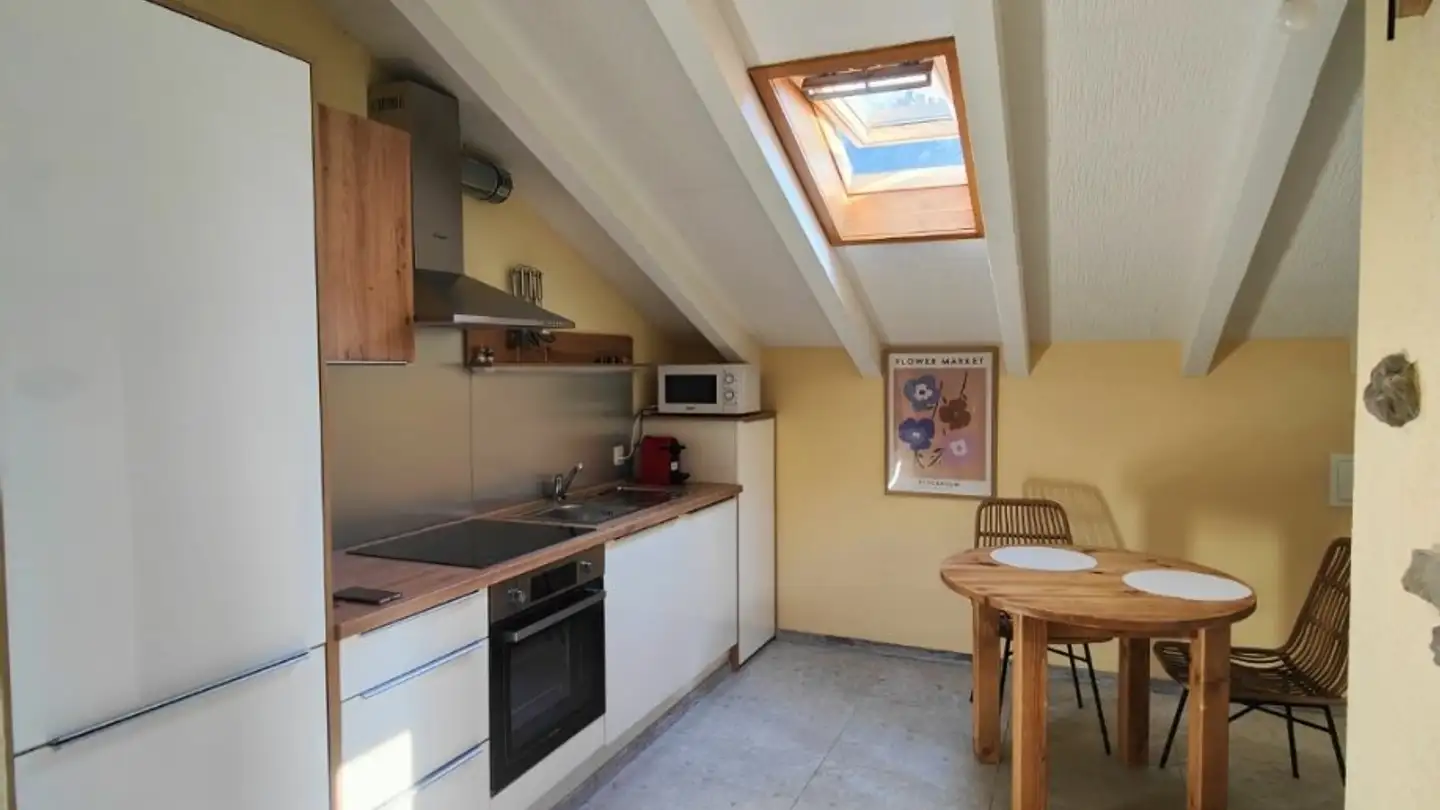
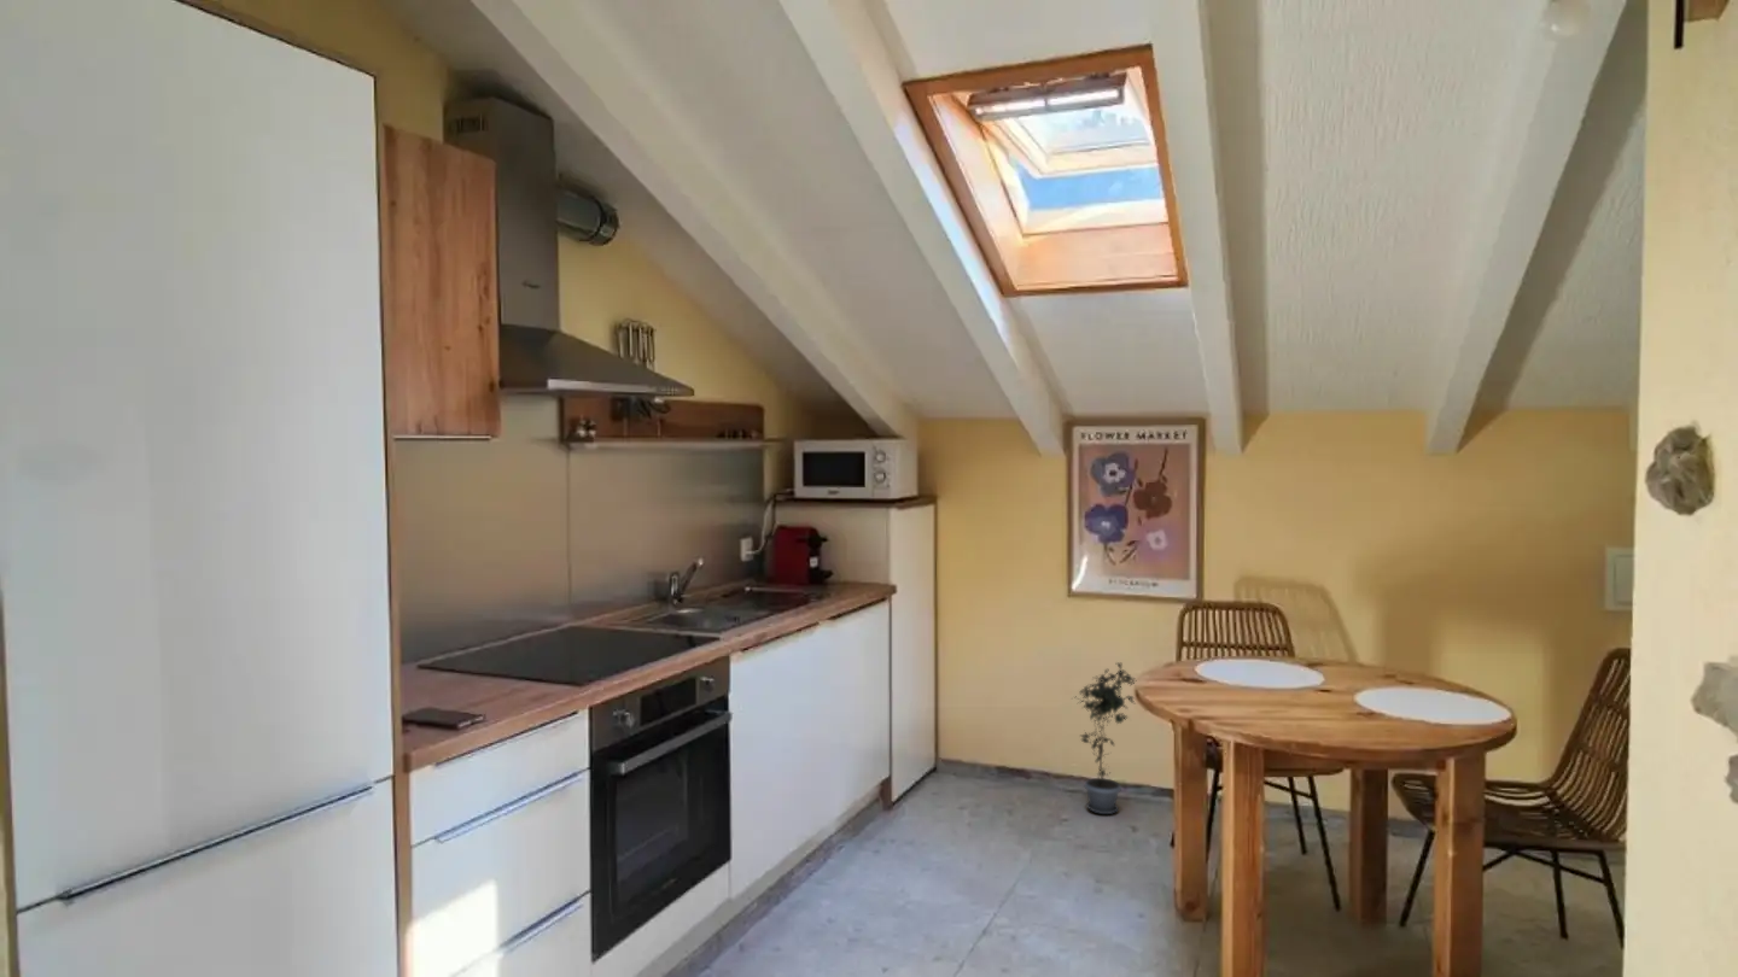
+ potted plant (1104, 737)
